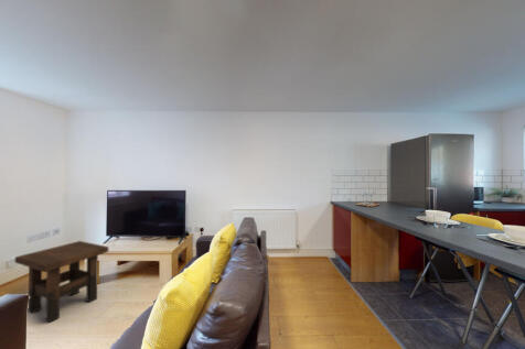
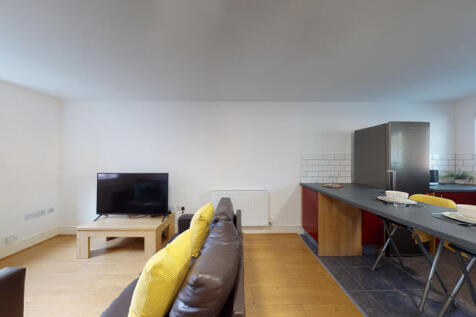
- side table (64, 277)
